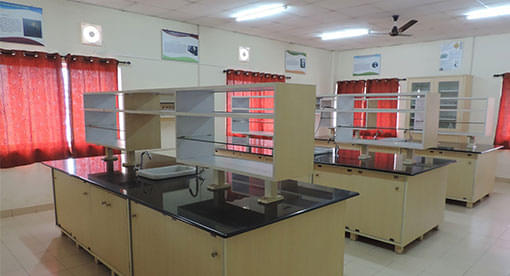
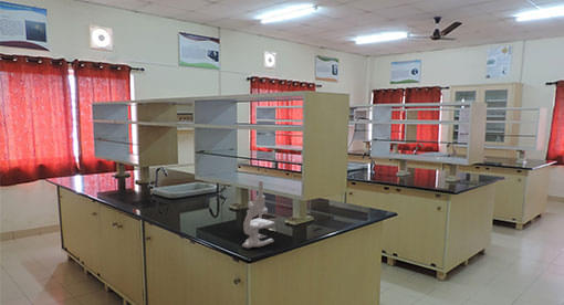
+ microscope (255, 212)
